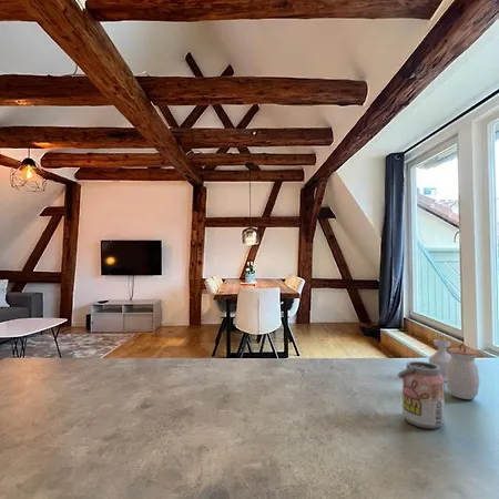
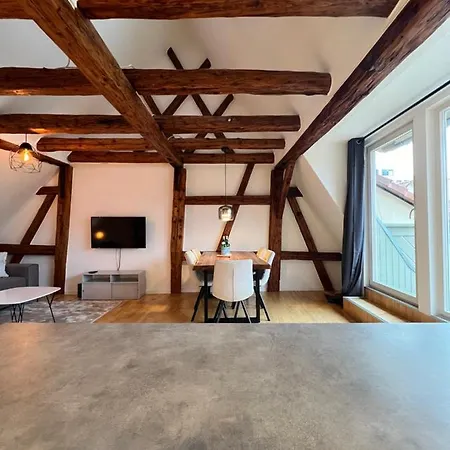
- jar (451, 361)
- beverage can (420, 391)
